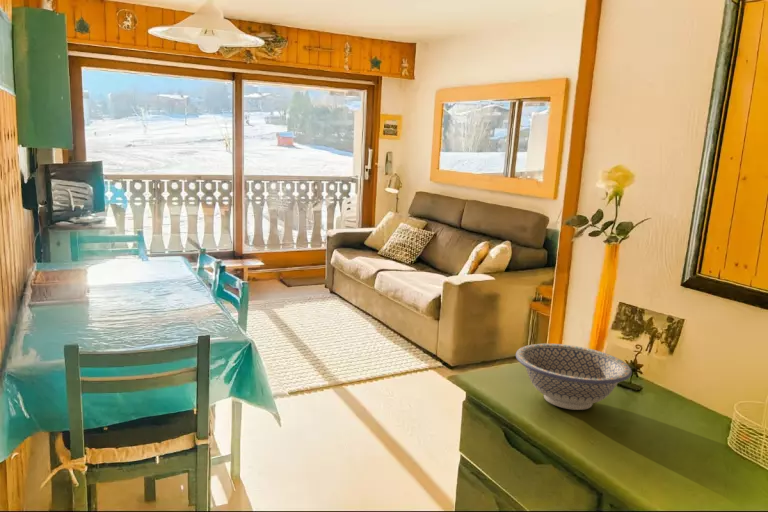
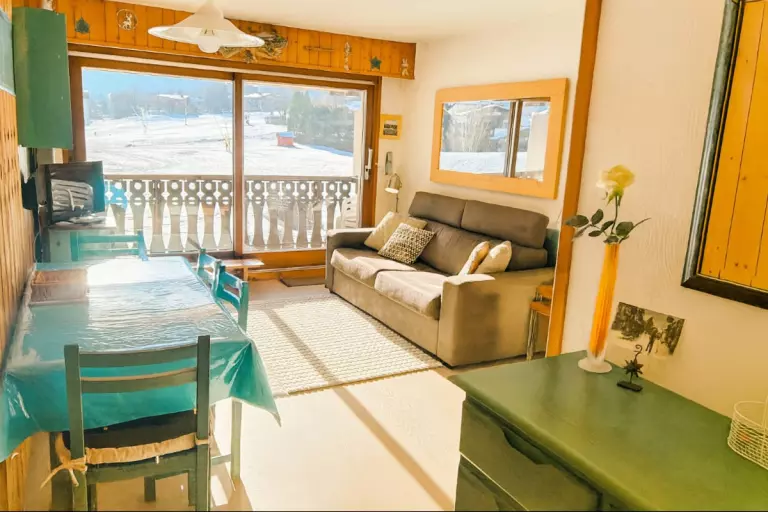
- bowl (570, 379)
